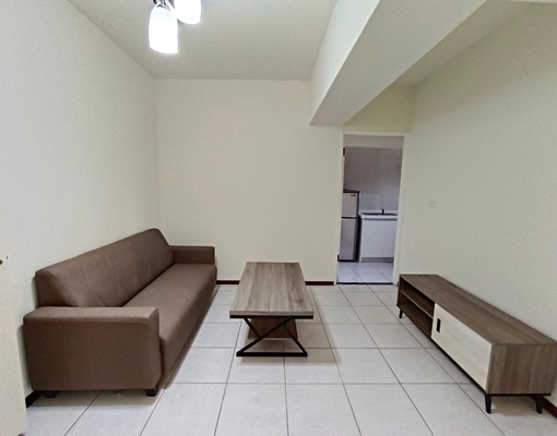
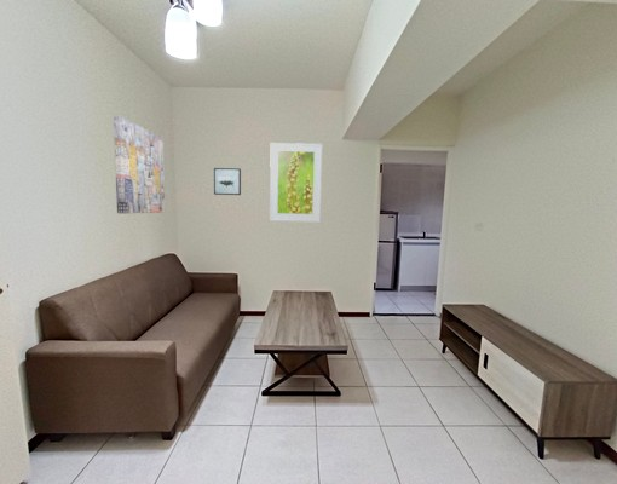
+ wall art (226, 182)
+ wall art (143, 171)
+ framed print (295, 183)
